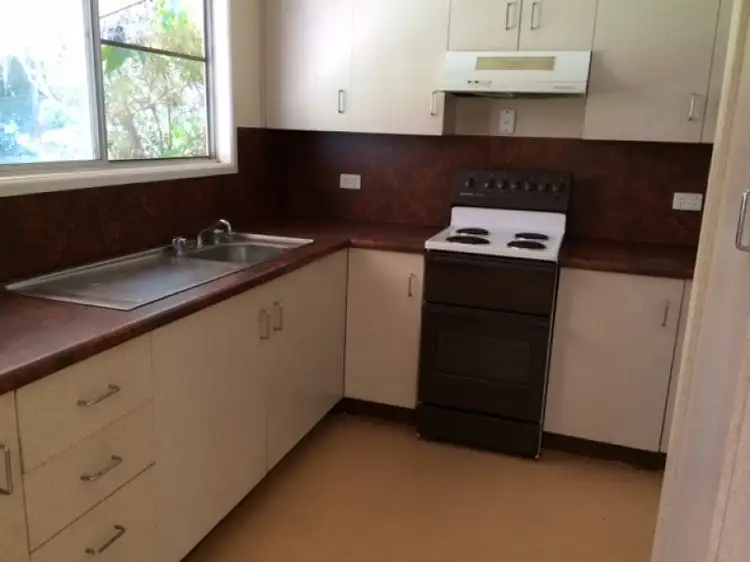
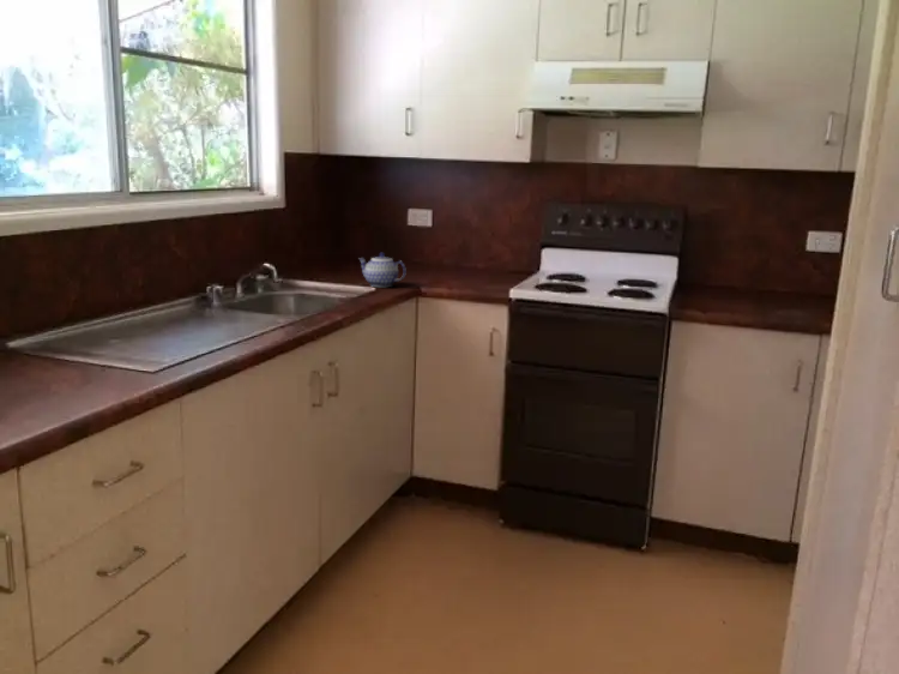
+ teapot (381, 269)
